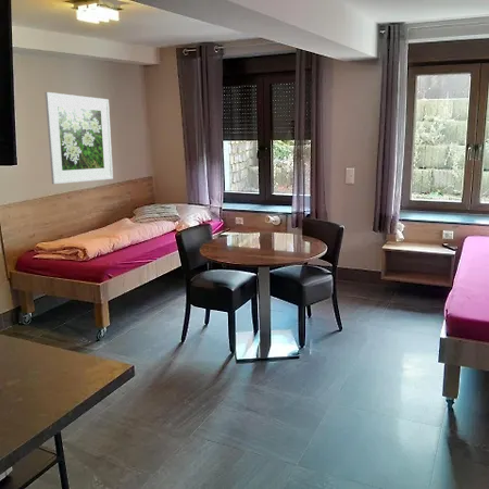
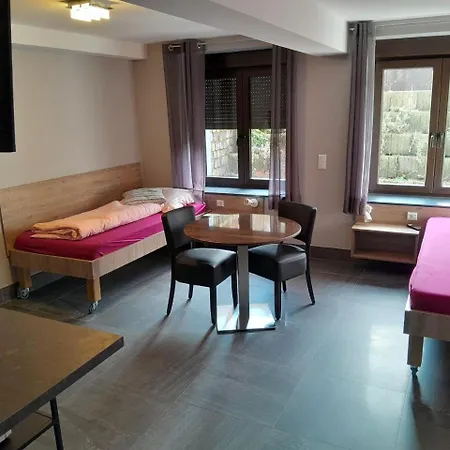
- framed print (82, 139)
